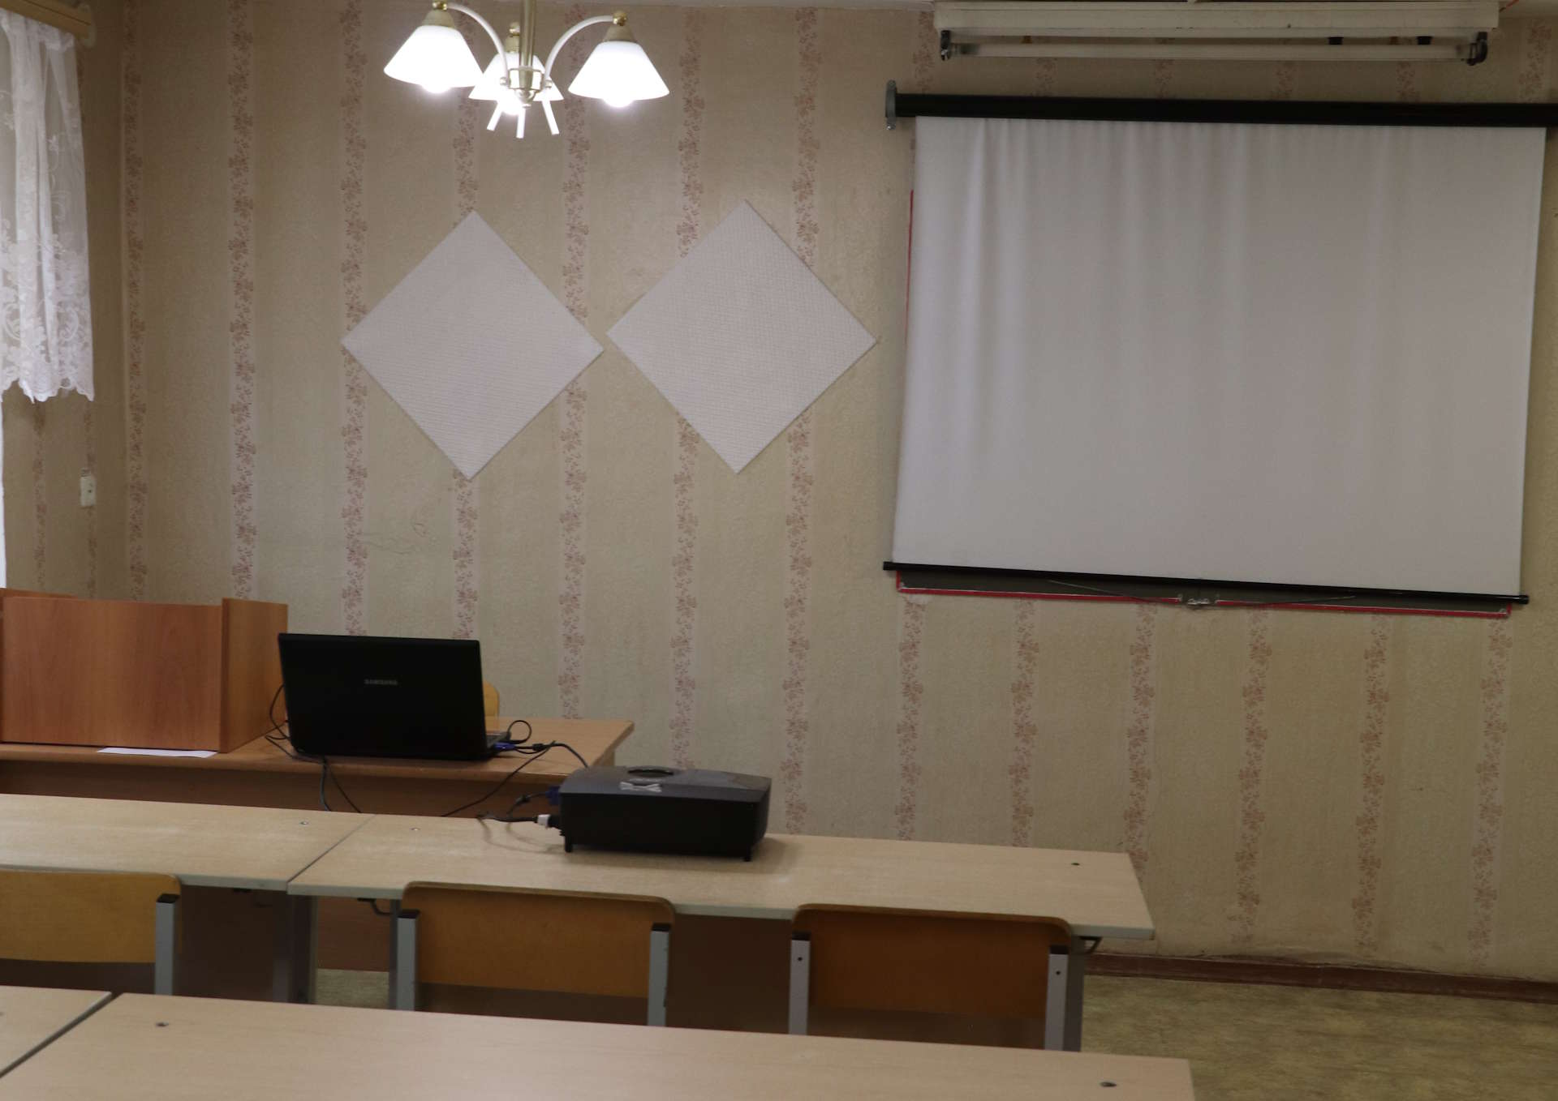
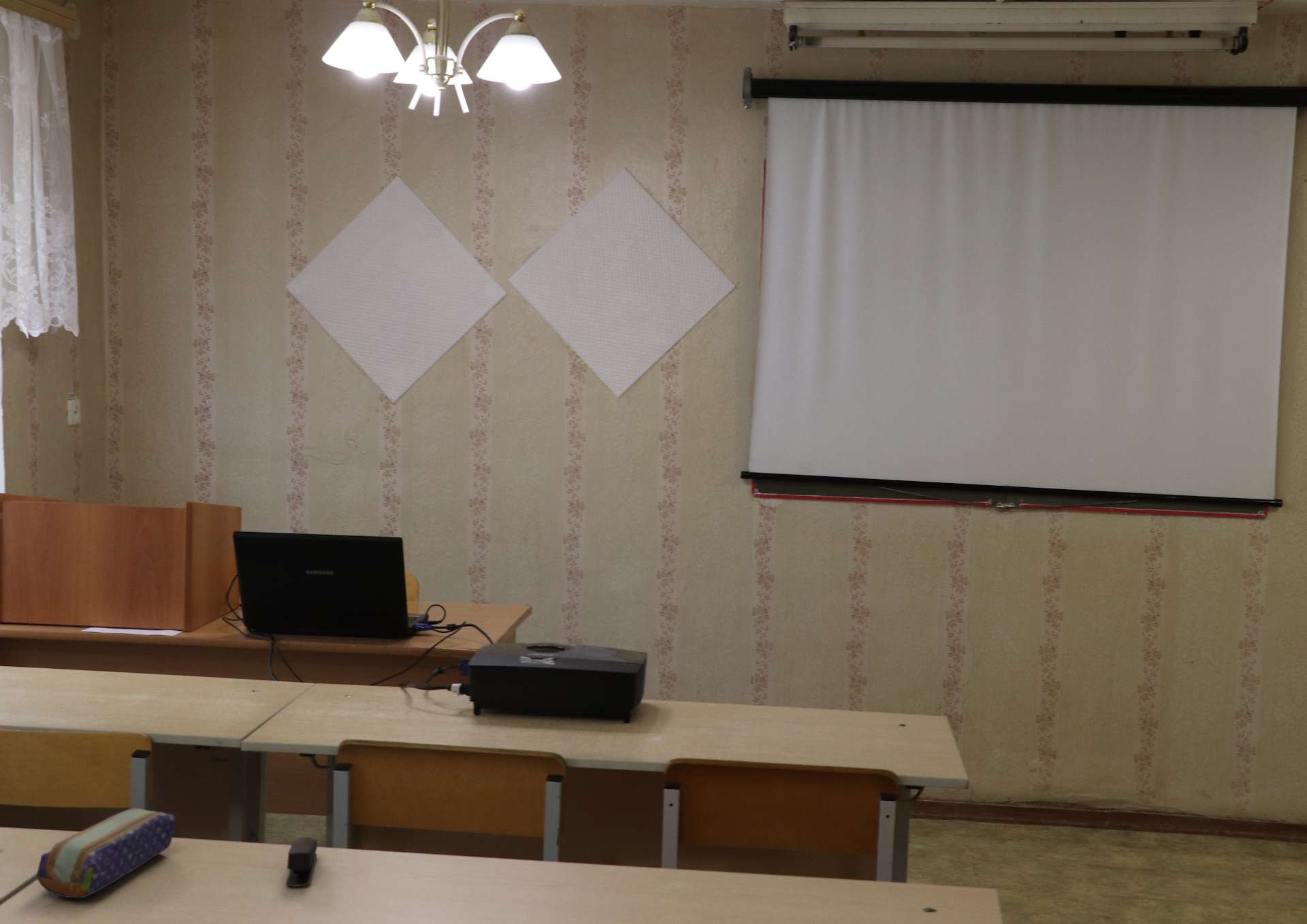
+ stapler (302, 854)
+ pencil case (108, 849)
